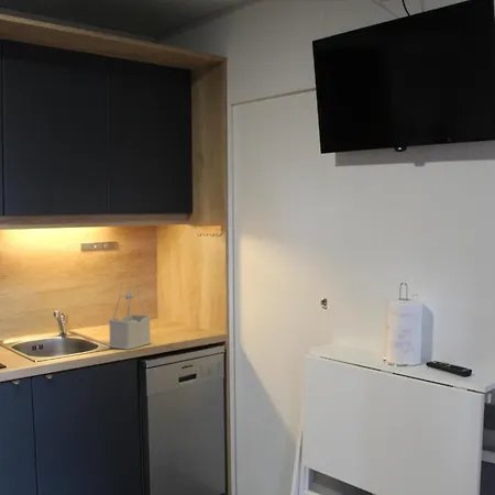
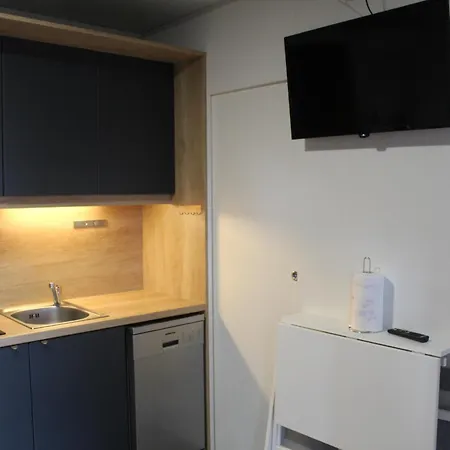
- utensil holder (130, 311)
